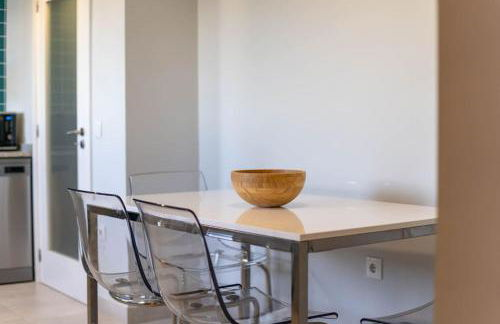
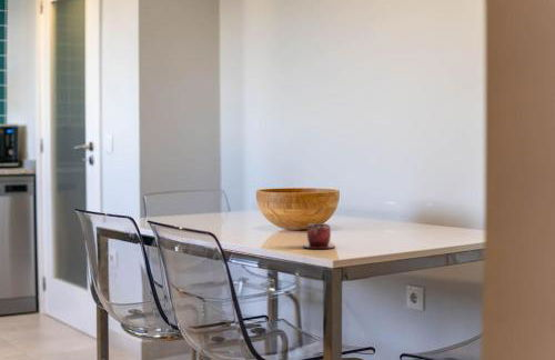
+ teacup (319, 236)
